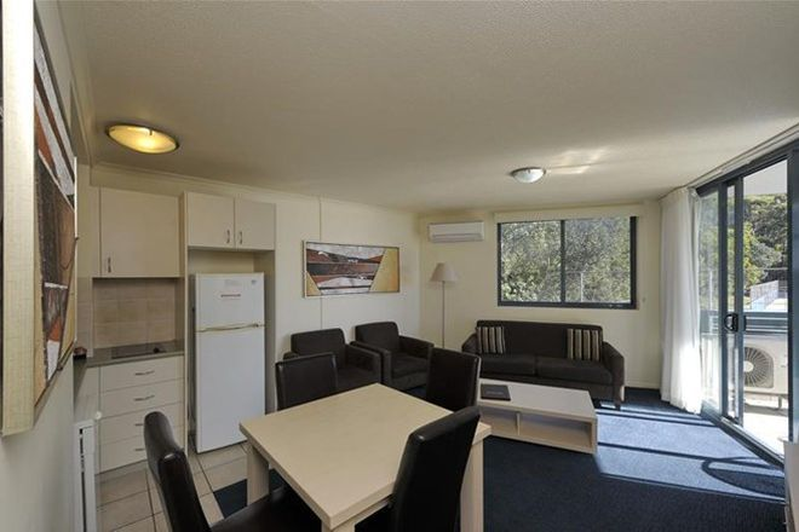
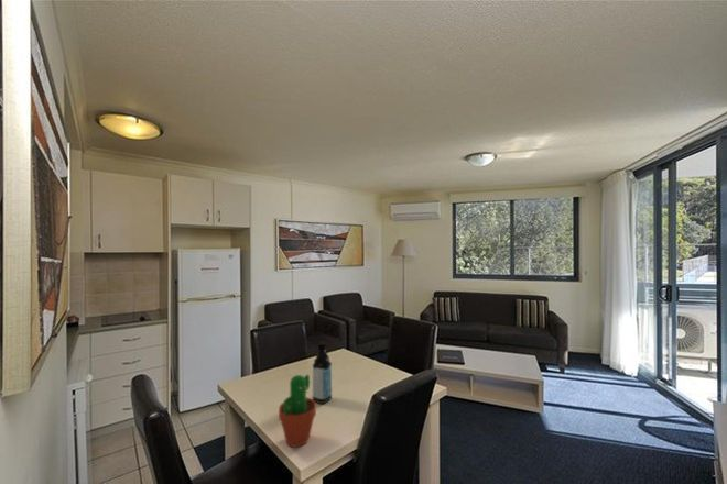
+ water bottle (322, 371)
+ flowerpot (297, 407)
